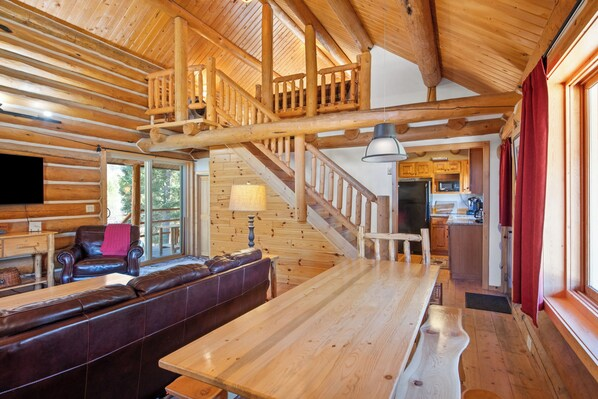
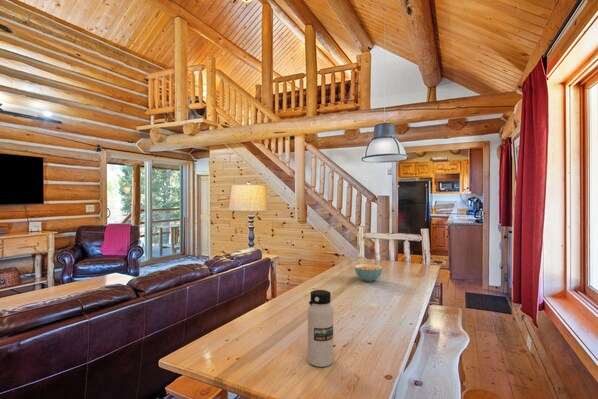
+ cereal bowl (368, 273)
+ water bottle (320, 326)
